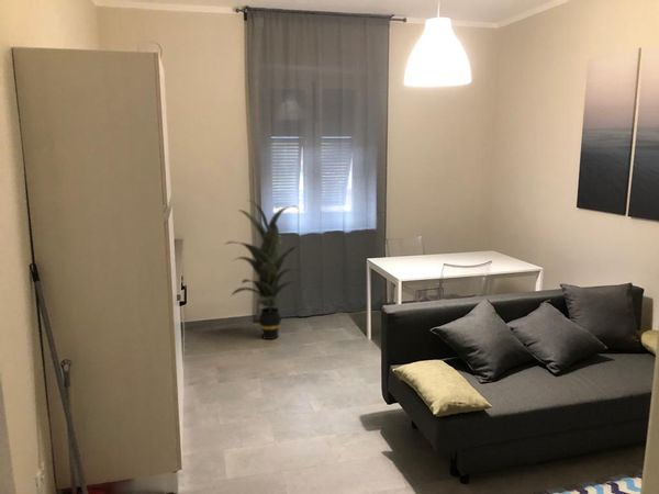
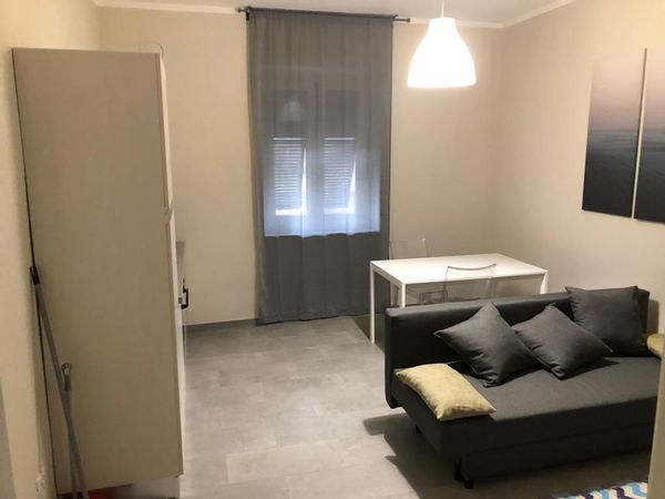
- indoor plant (264, 269)
